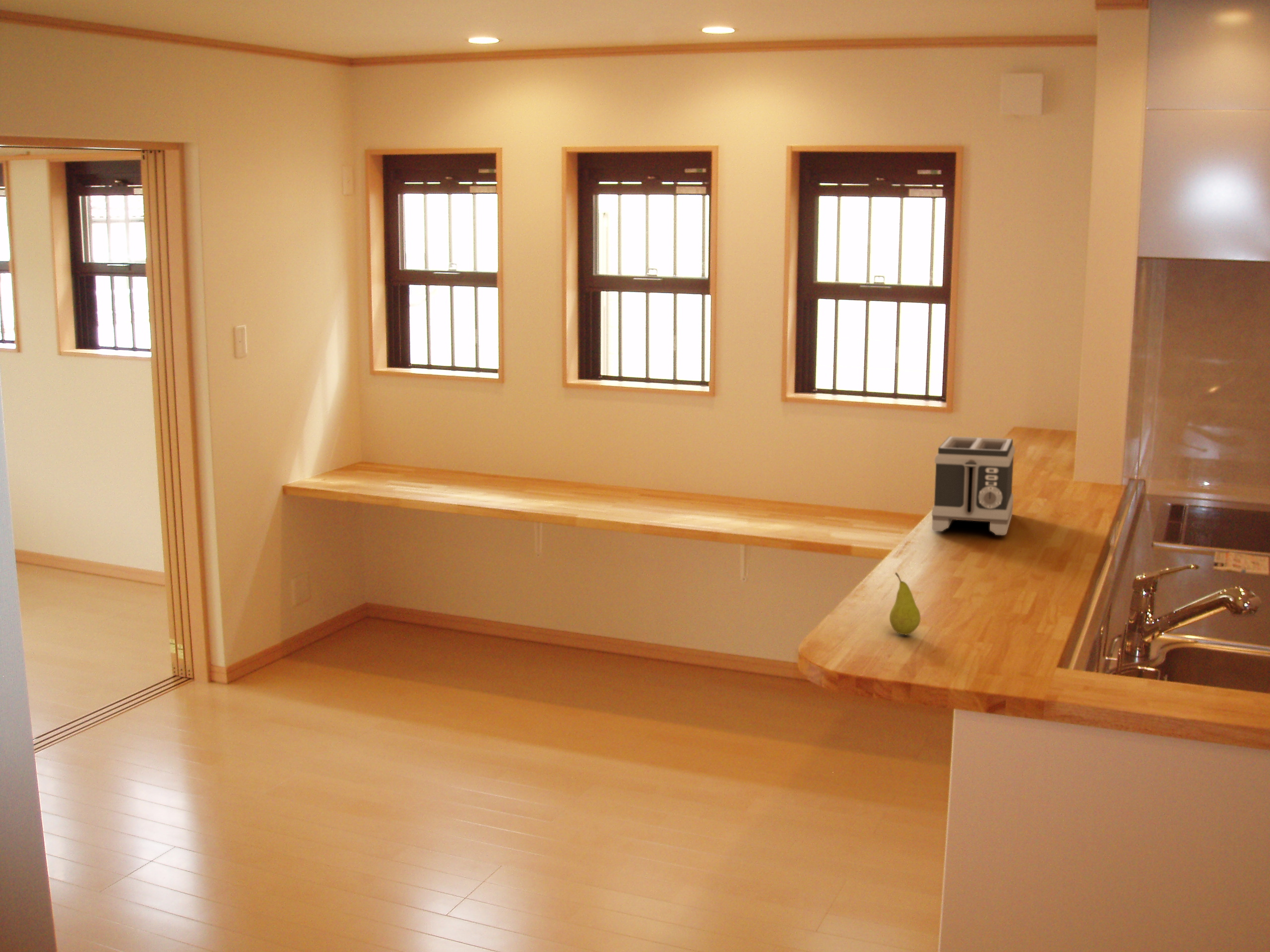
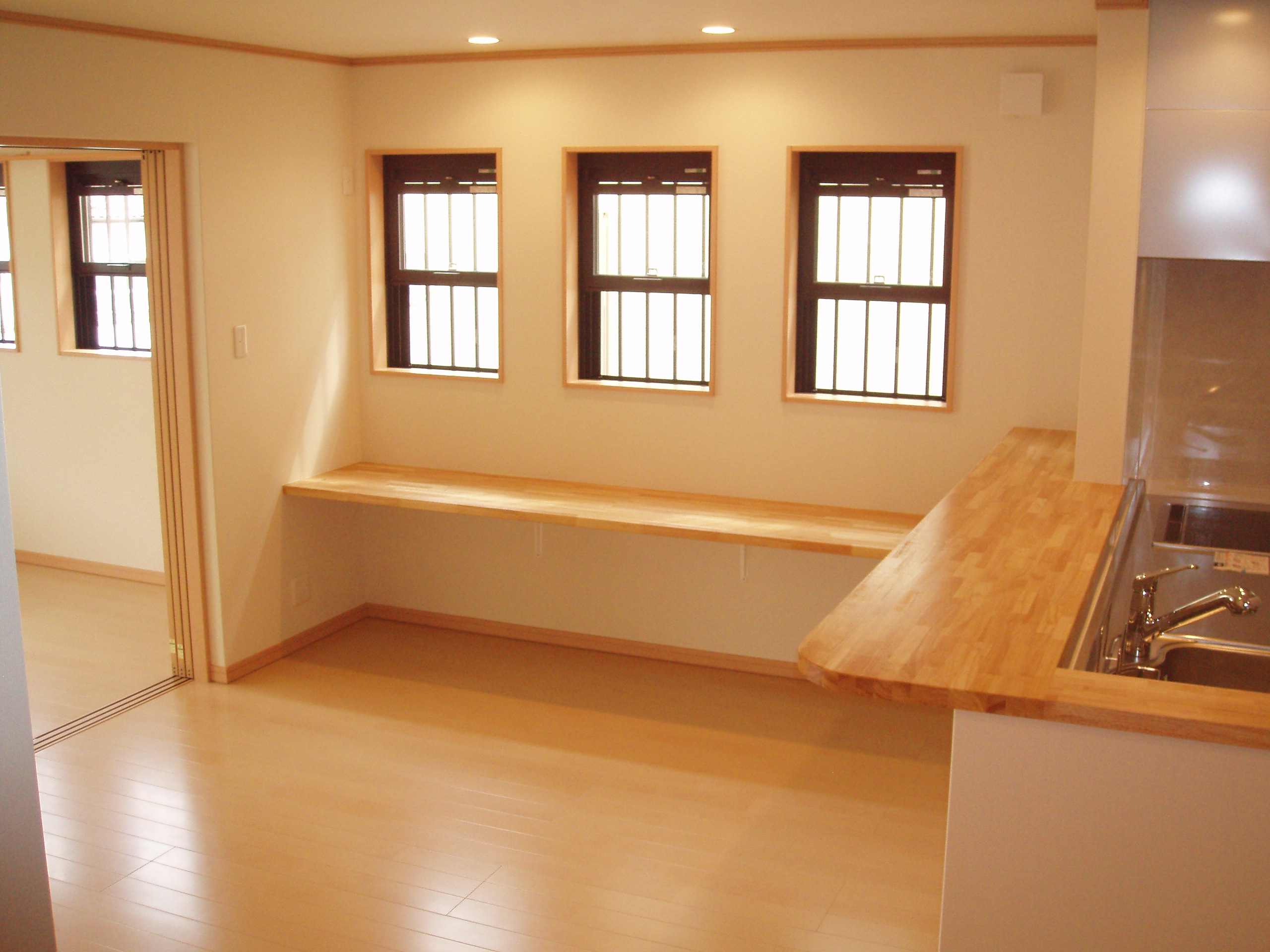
- toaster (974, 484)
- fruit (905, 603)
